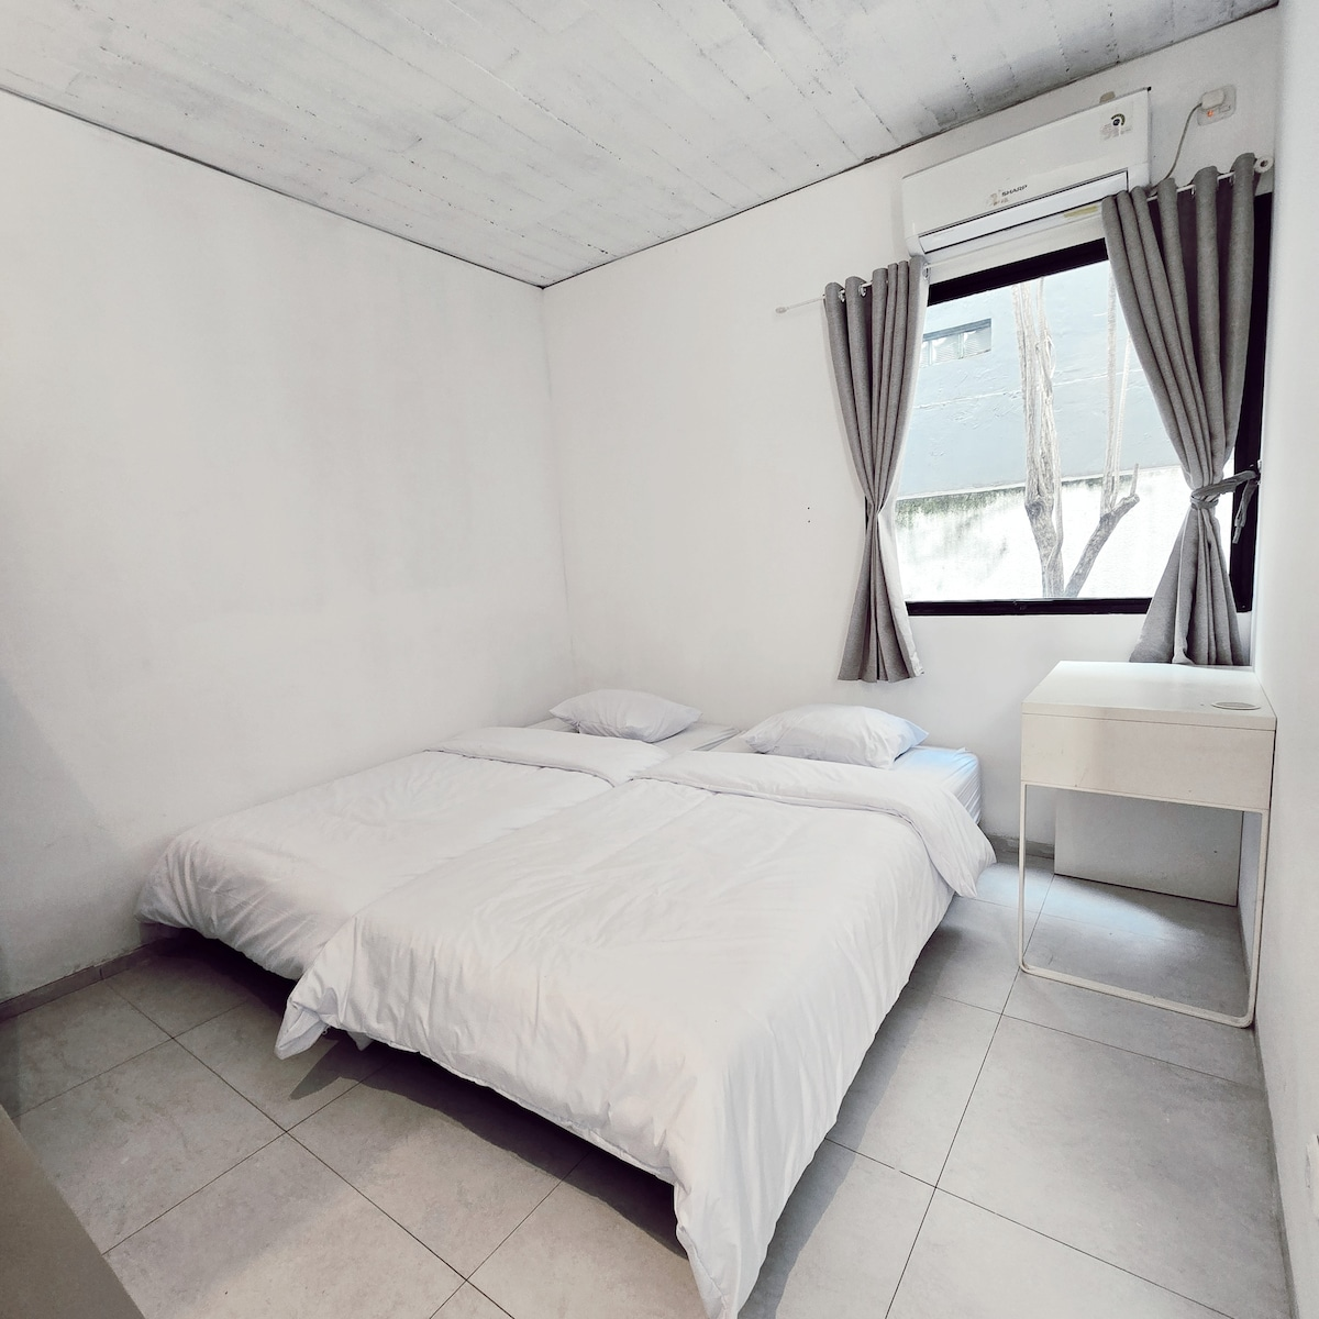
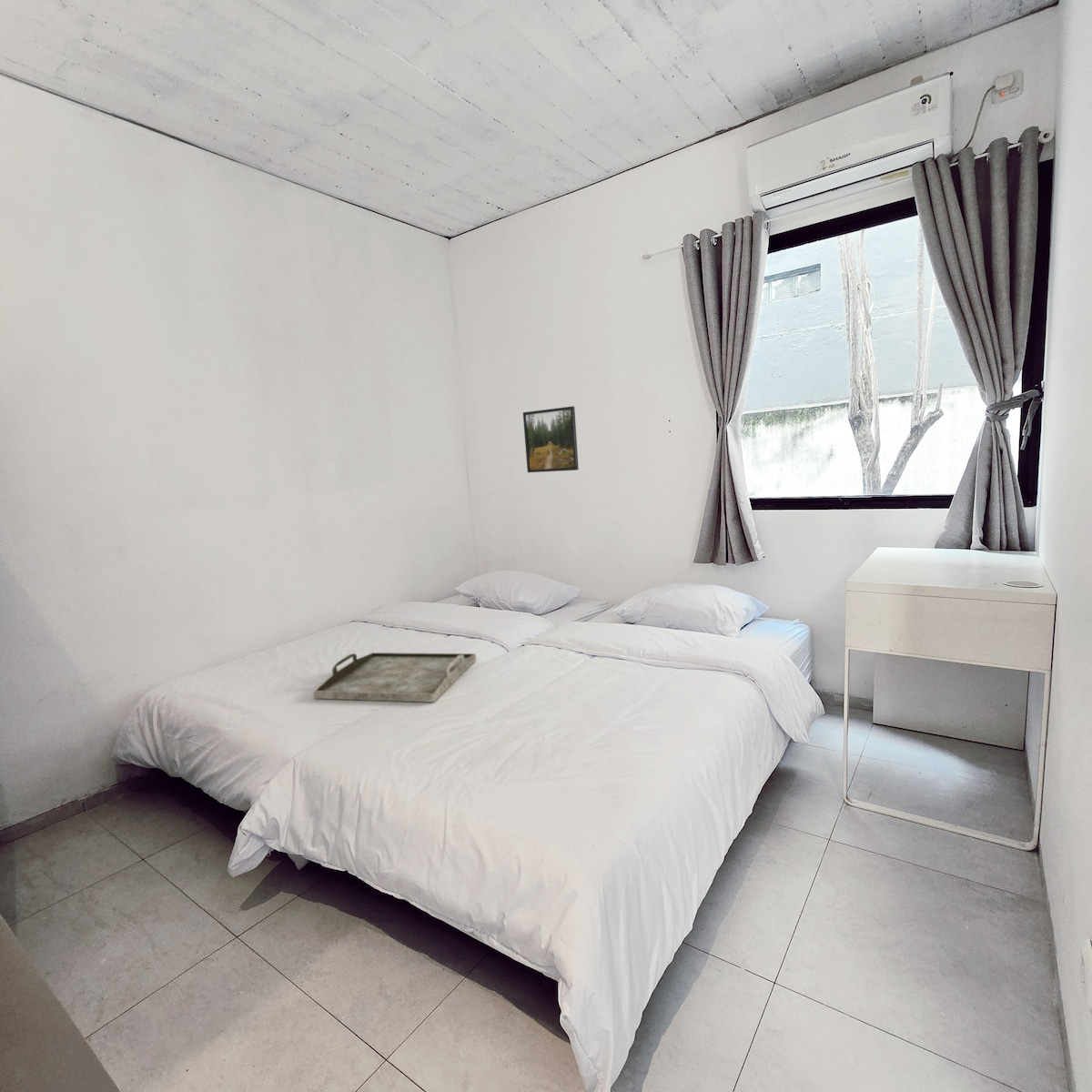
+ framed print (550, 440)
+ serving tray (399, 668)
